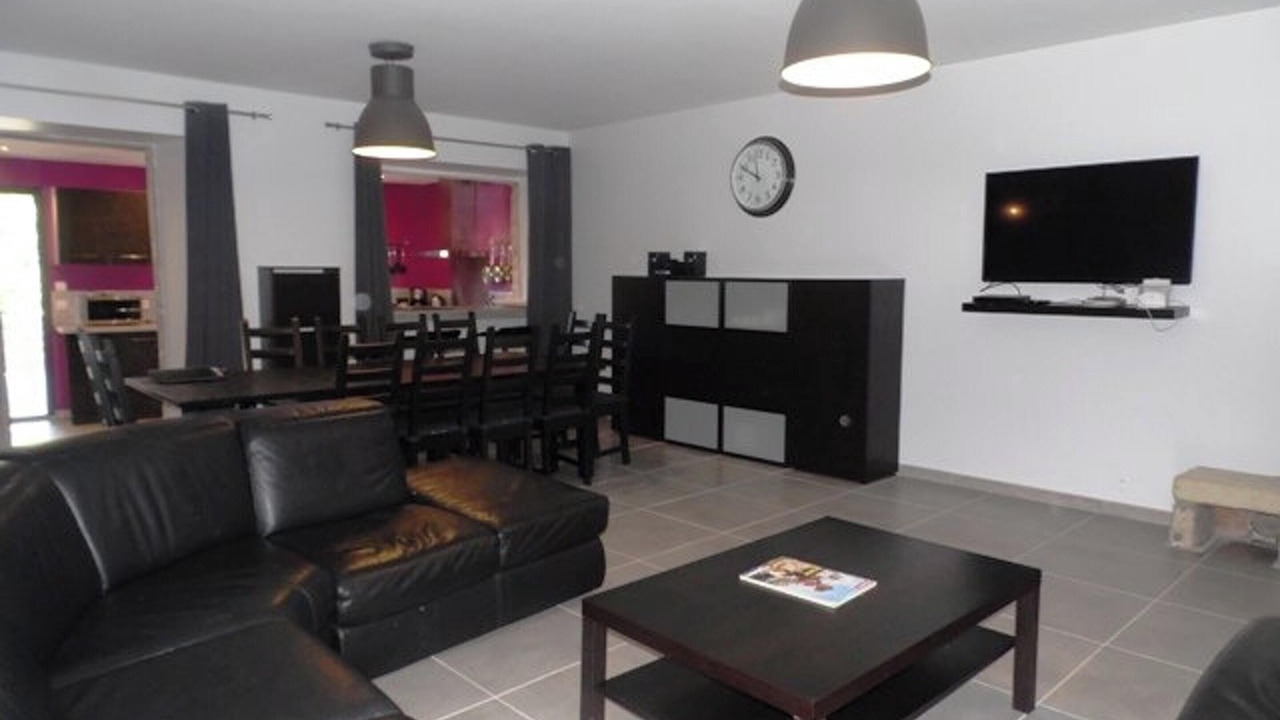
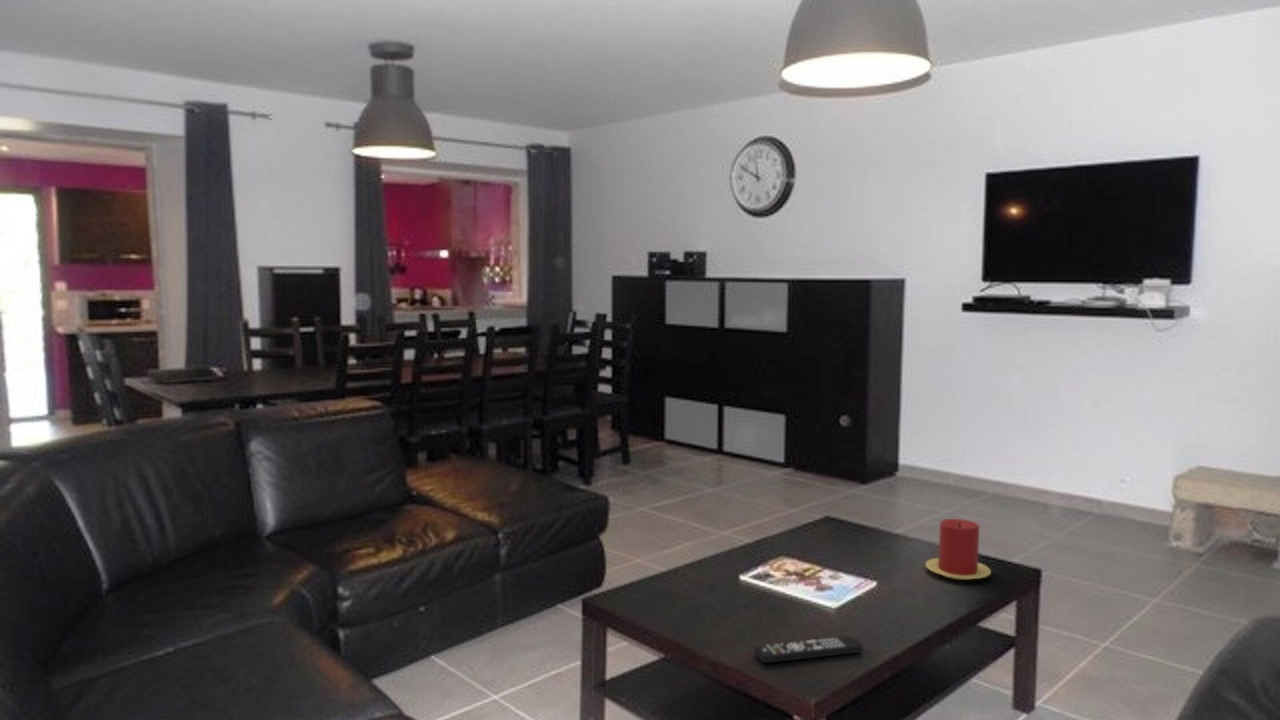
+ remote control (808, 649)
+ candle (958, 548)
